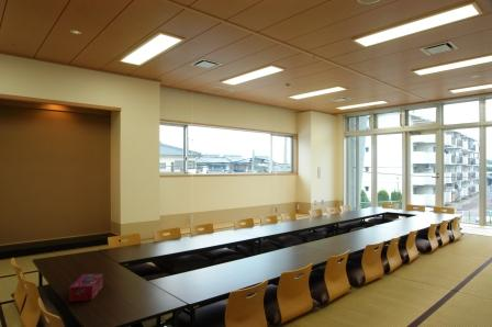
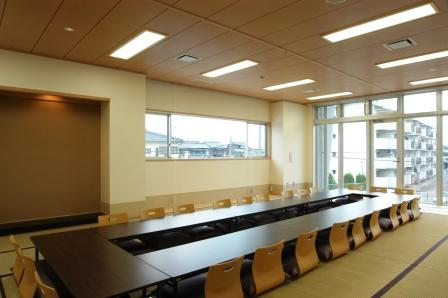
- tissue box (87, 286)
